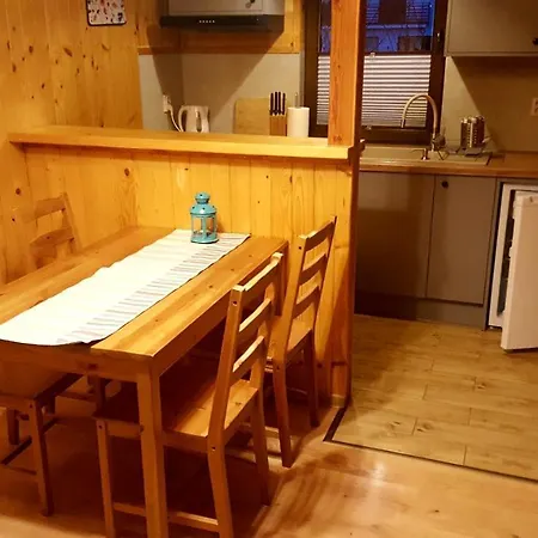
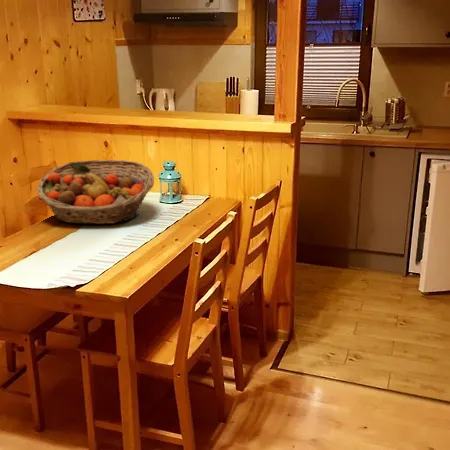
+ fruit basket (96, 191)
